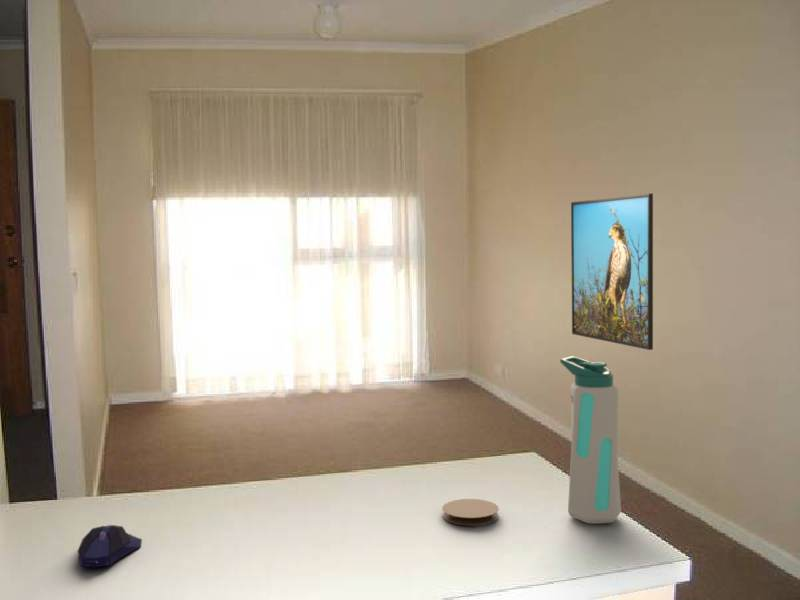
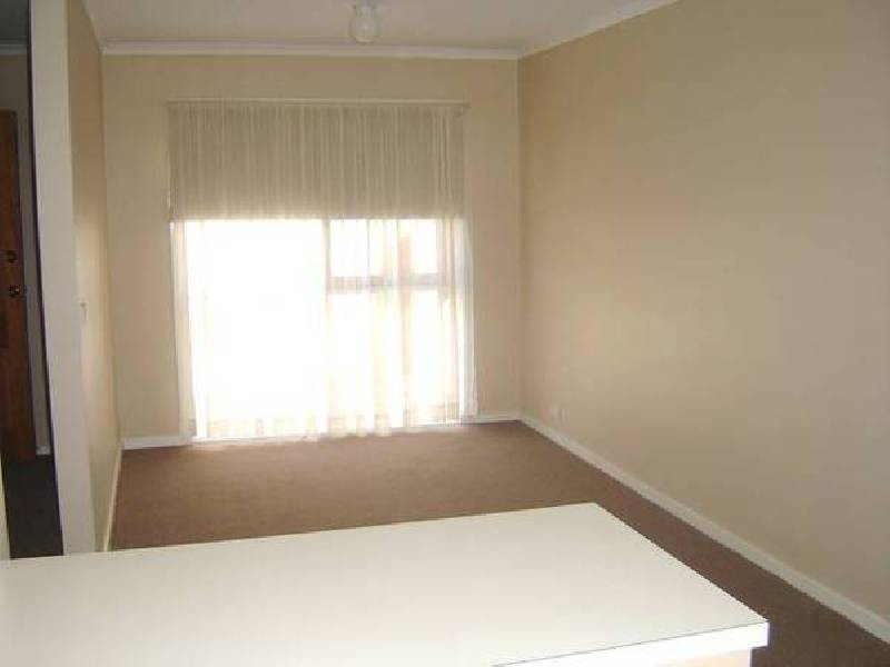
- water bottle (590, 438)
- computer mouse (108, 538)
- coaster (470, 511)
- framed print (608, 270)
